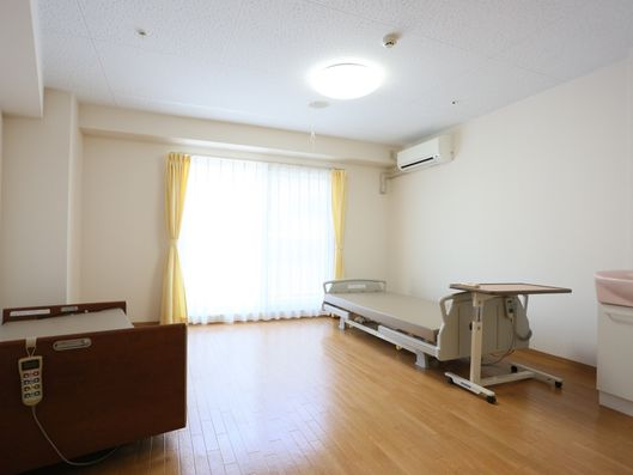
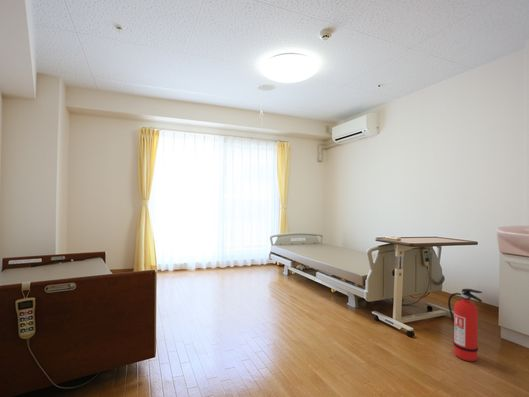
+ fire extinguisher (463, 321)
